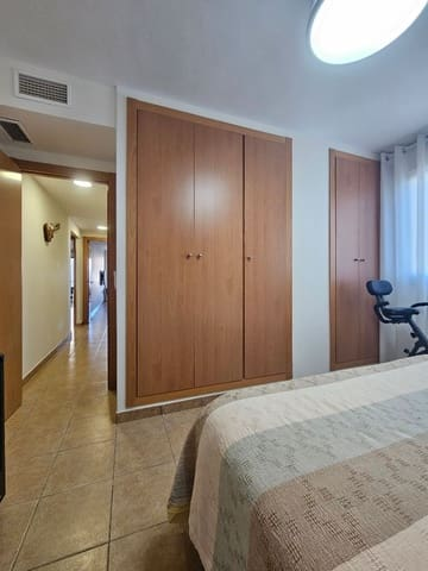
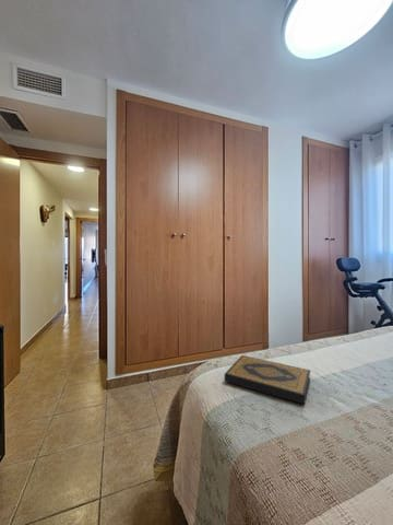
+ hardback book (267, 375)
